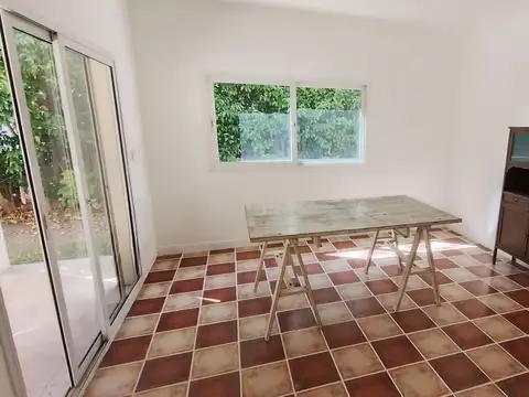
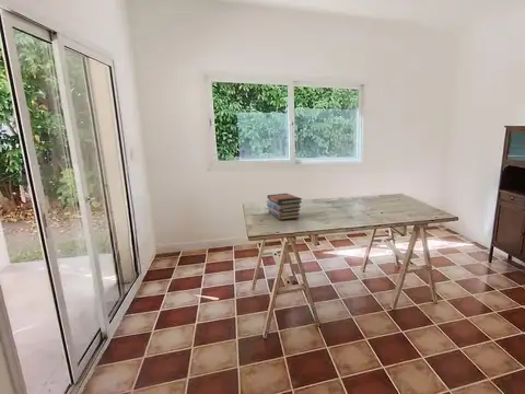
+ book stack (283, 206)
